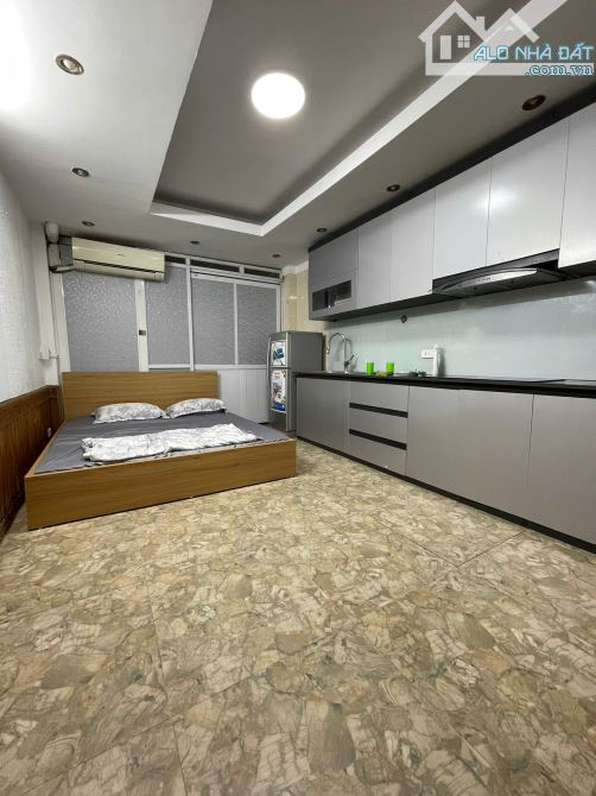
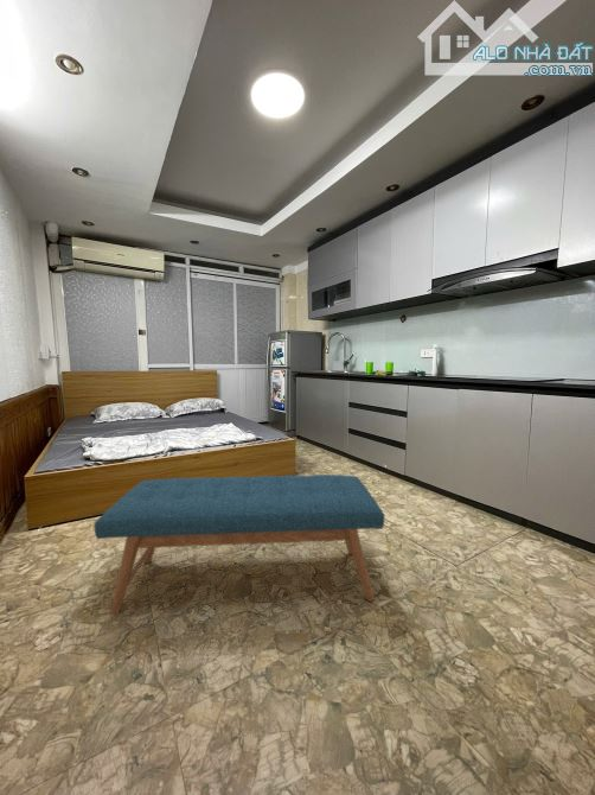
+ bench (248, 533)
